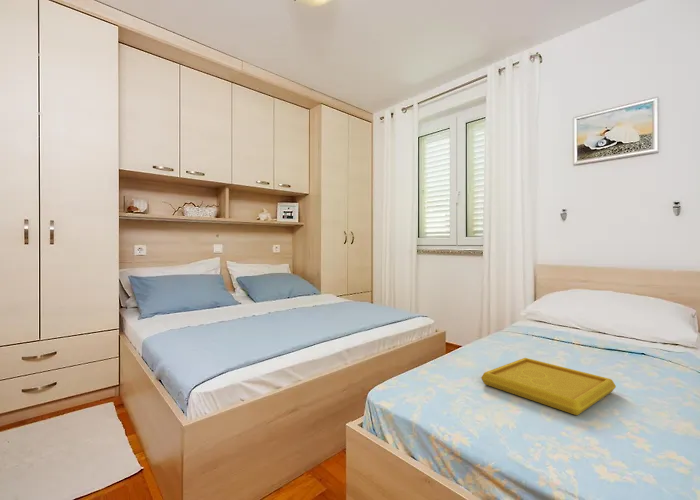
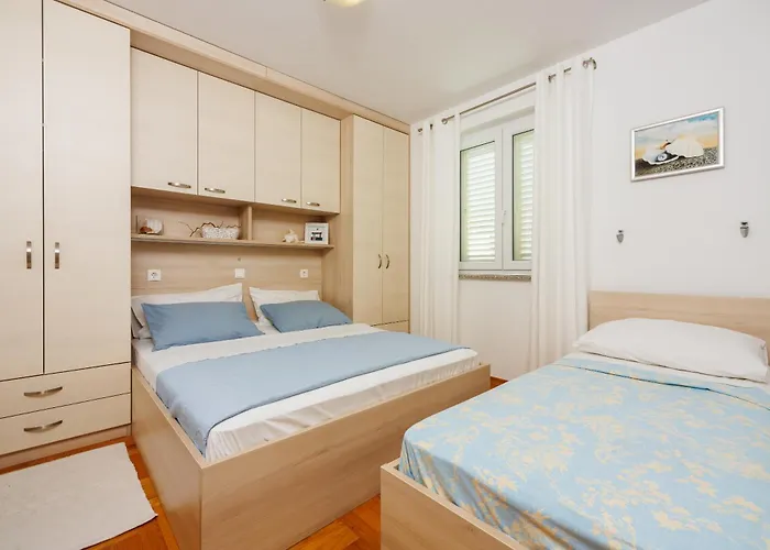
- serving tray (546, 381)
